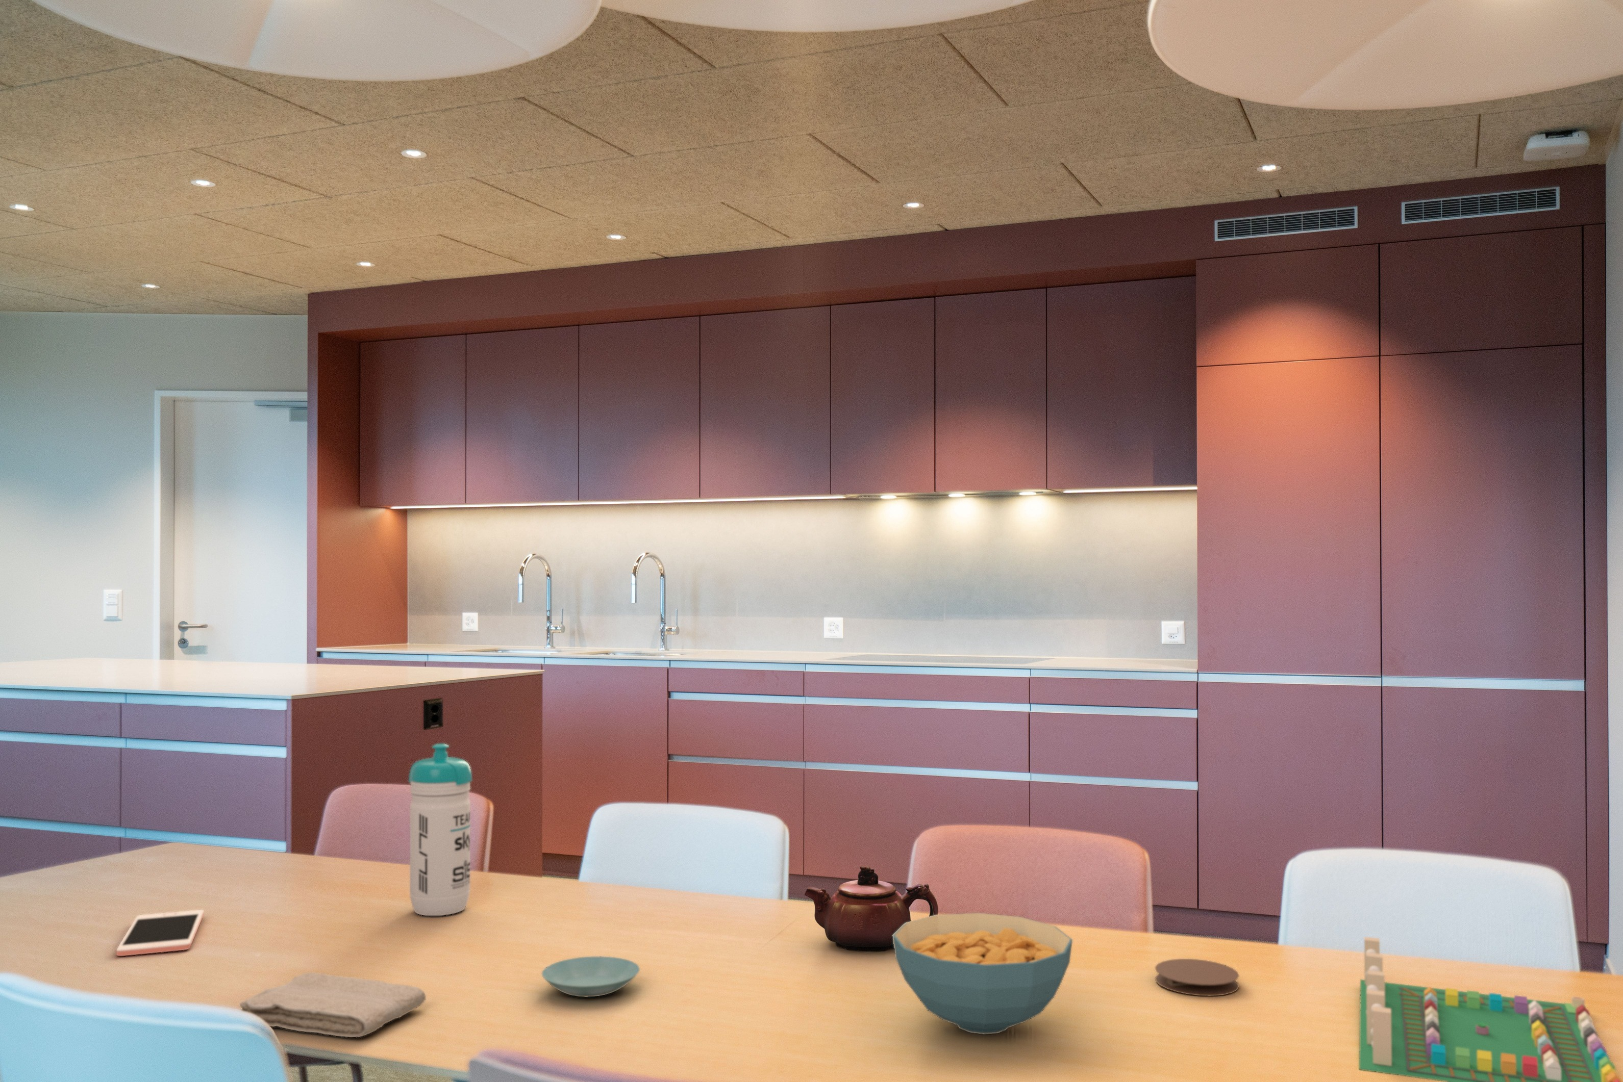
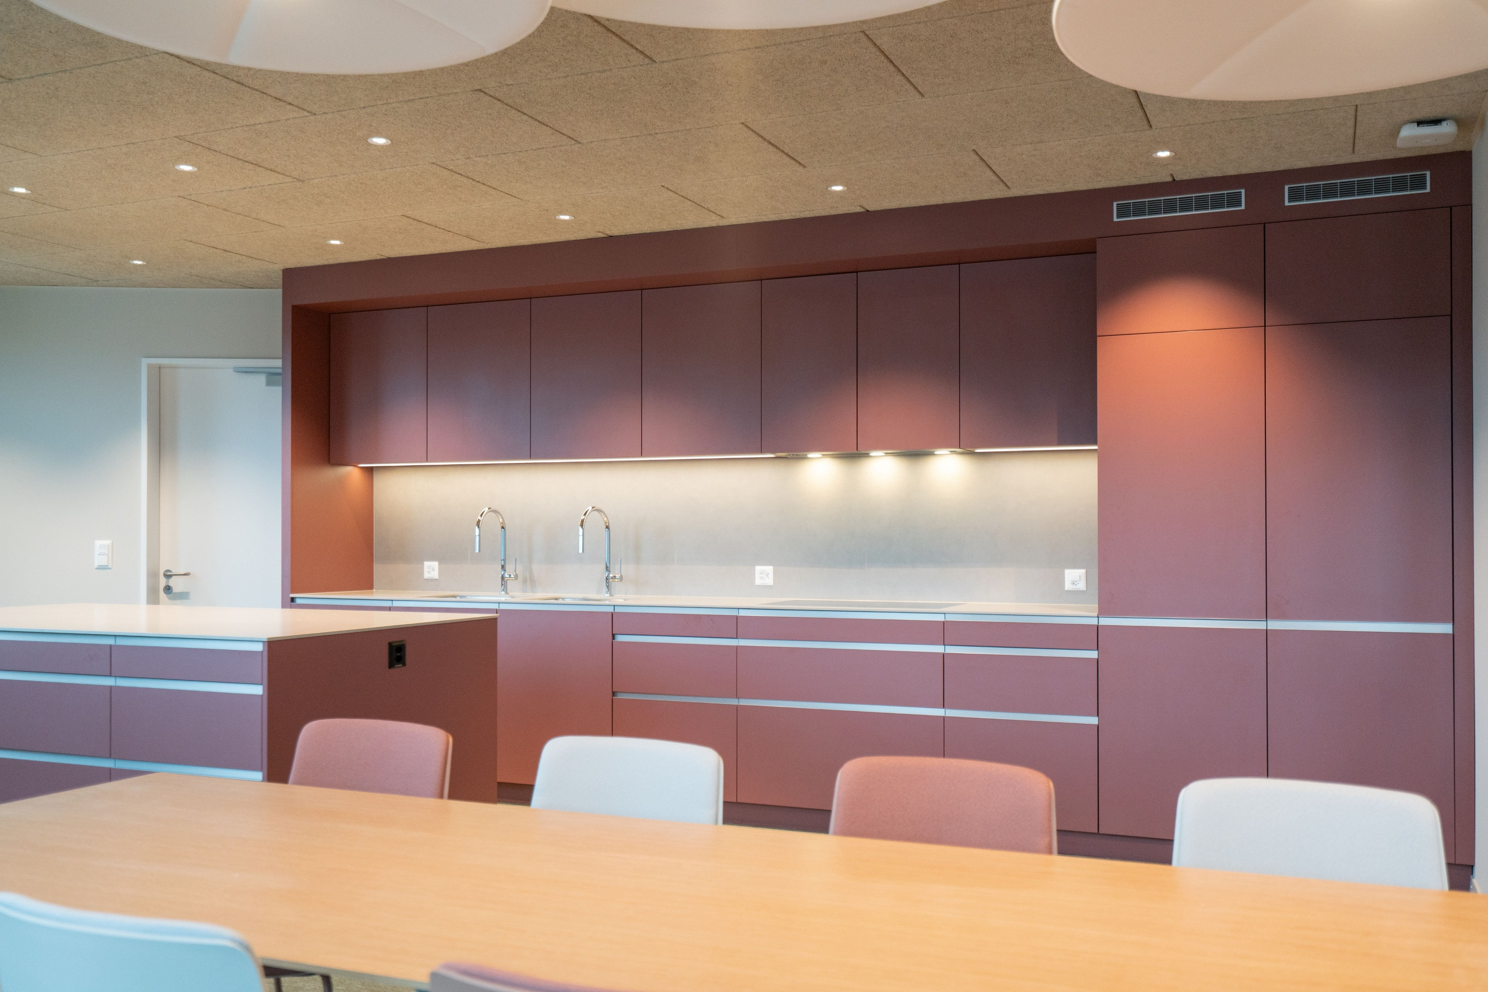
- coaster (1196, 977)
- saucer (591, 979)
- water bottle (440, 826)
- cereal bowl (983, 981)
- washcloth (332, 1001)
- cell phone (162, 931)
- teapot (870, 904)
- board game (1479, 1011)
